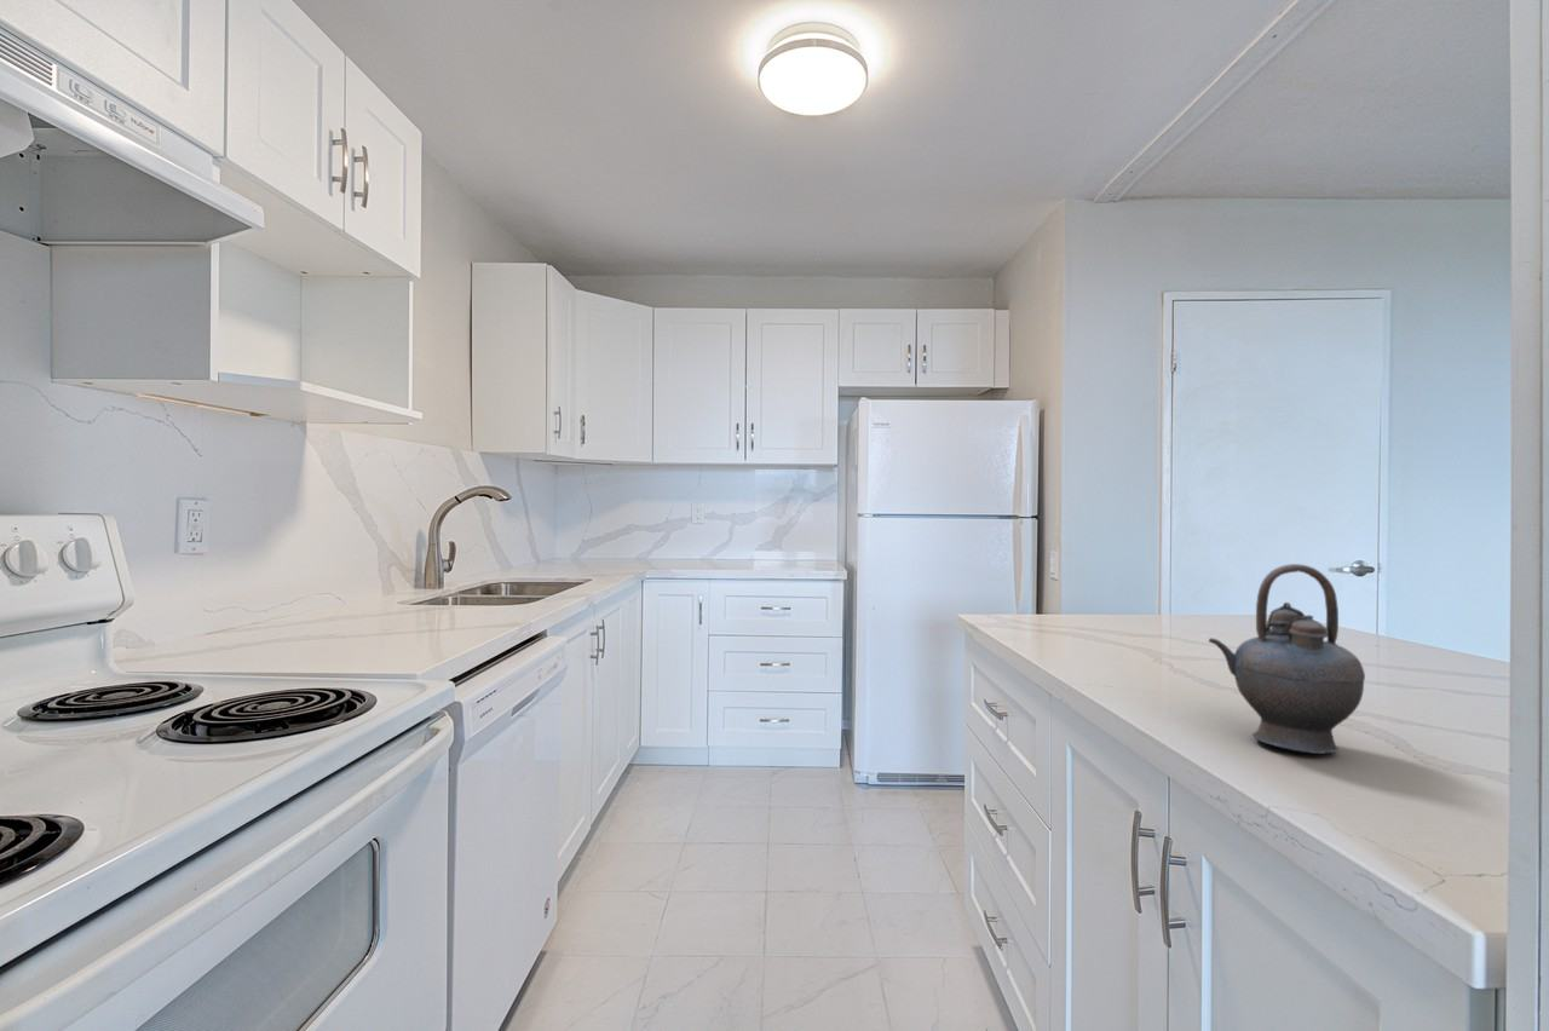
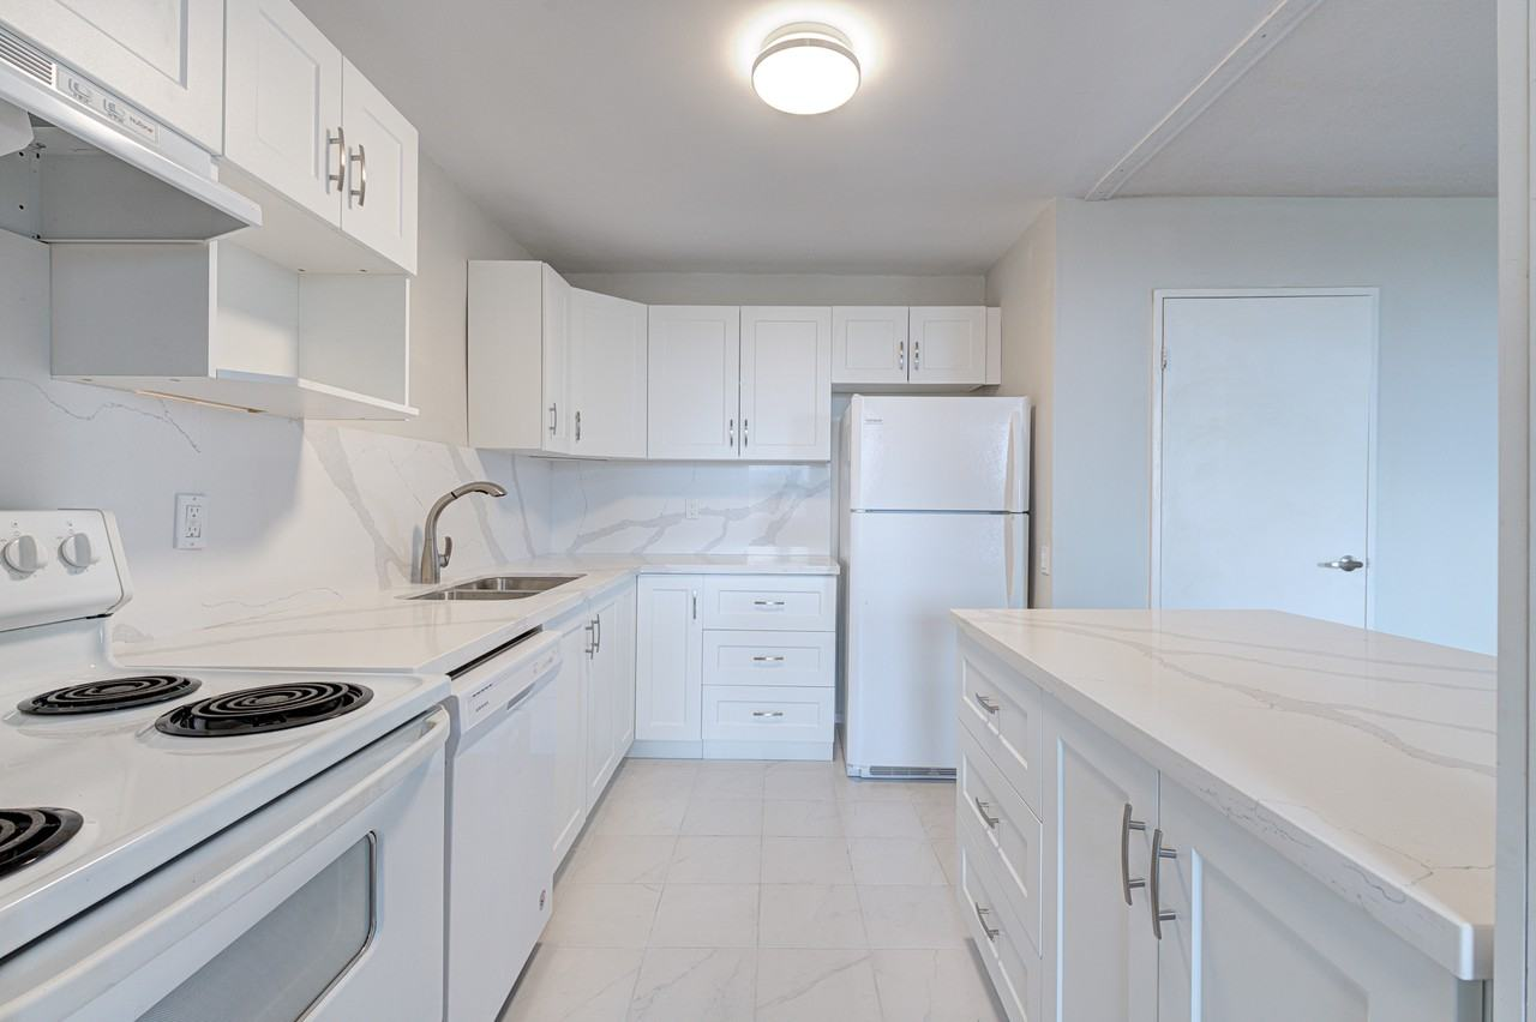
- teapot (1280, 653)
